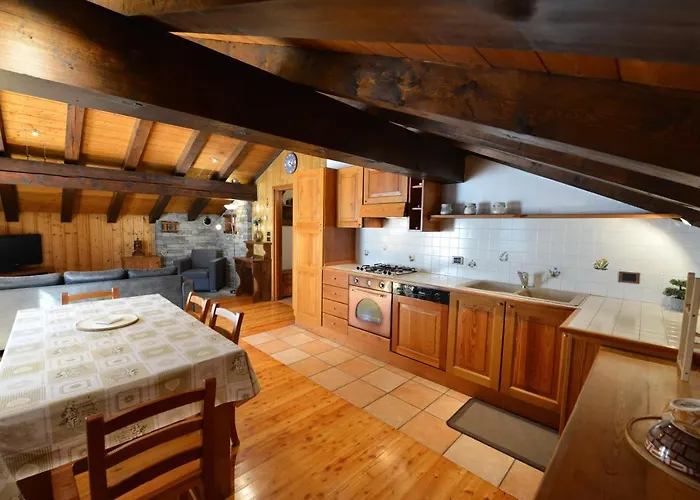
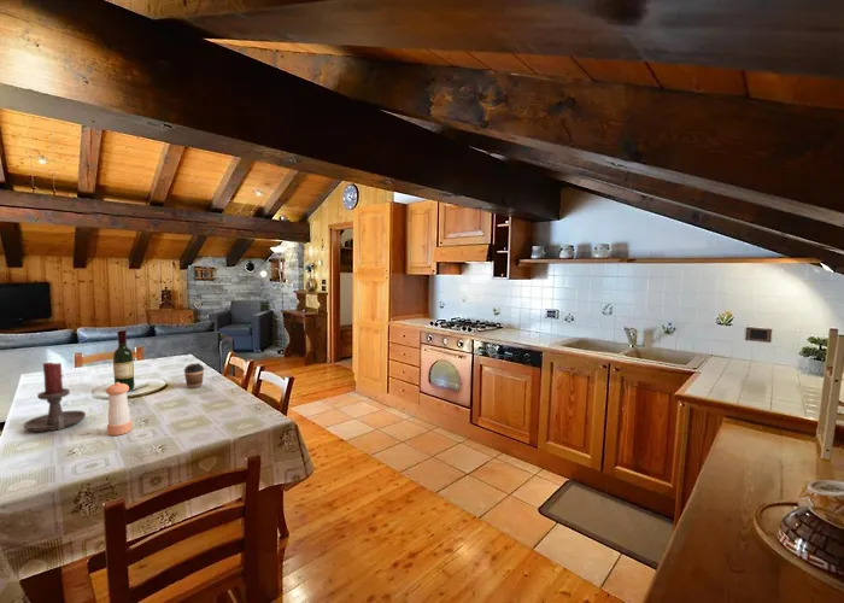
+ coffee cup (194, 374)
+ wine bottle (123, 359)
+ candle holder (54, 394)
+ pepper shaker (118, 406)
